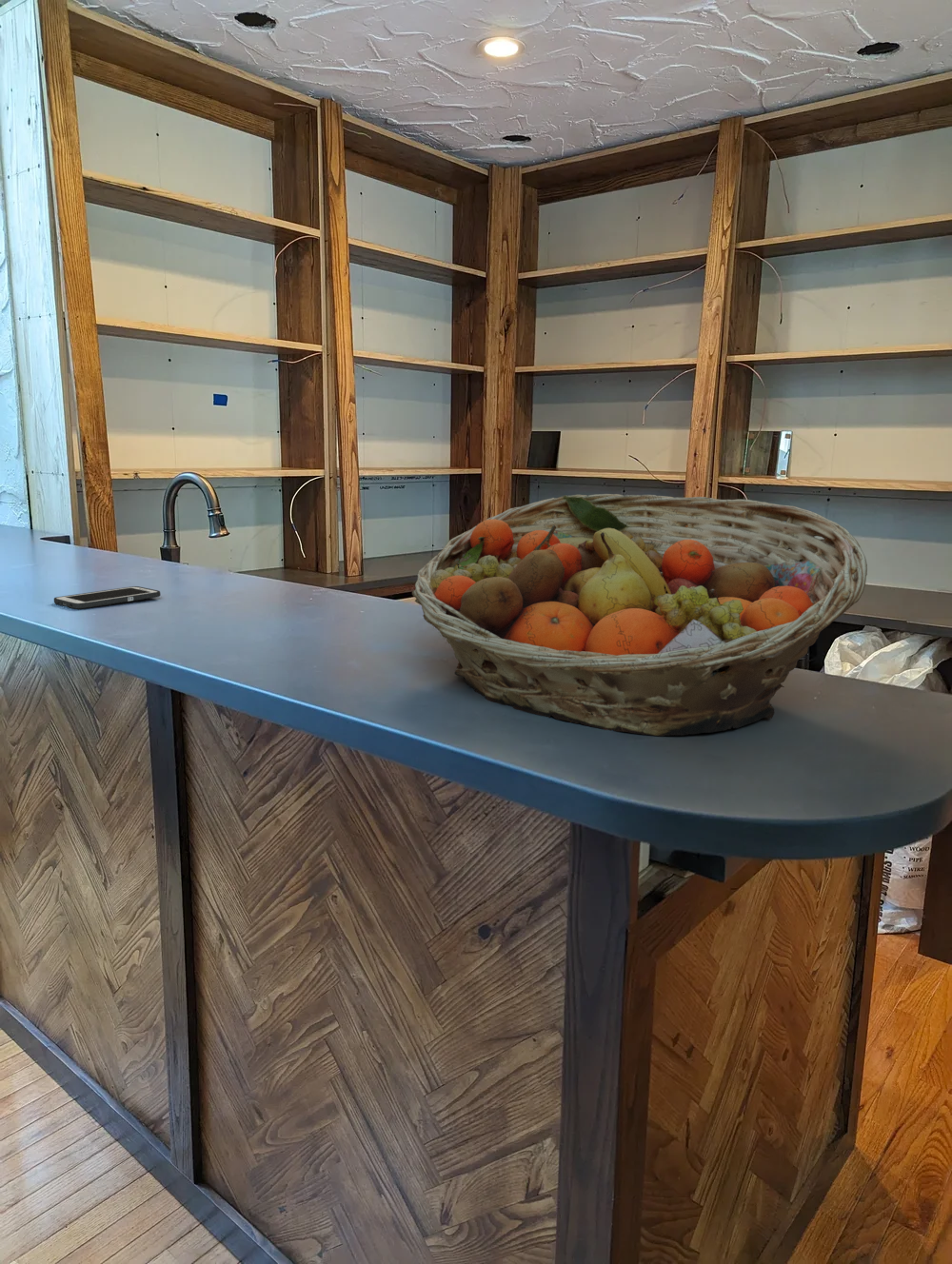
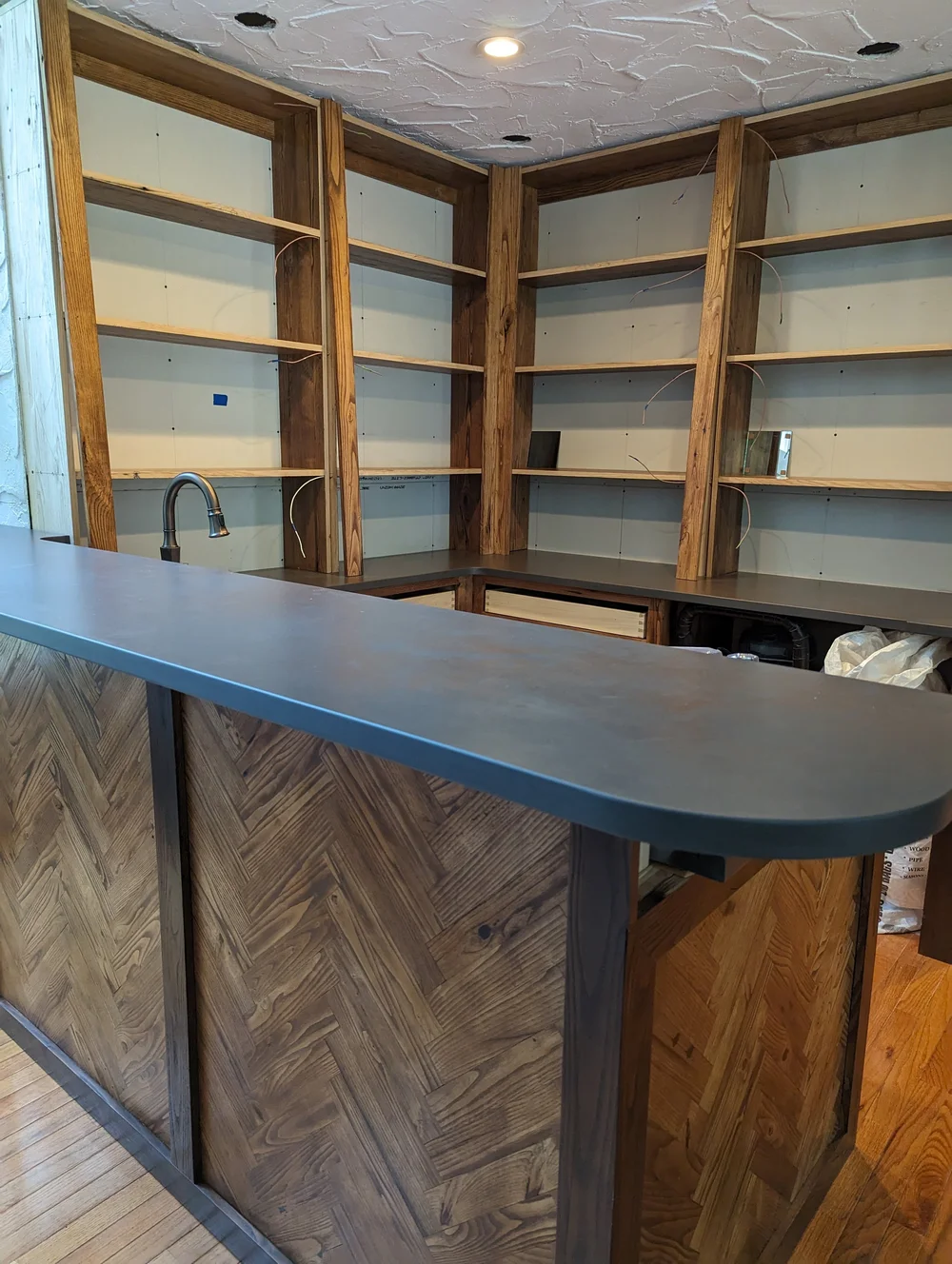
- cell phone (109, 597)
- fruit basket (622, 597)
